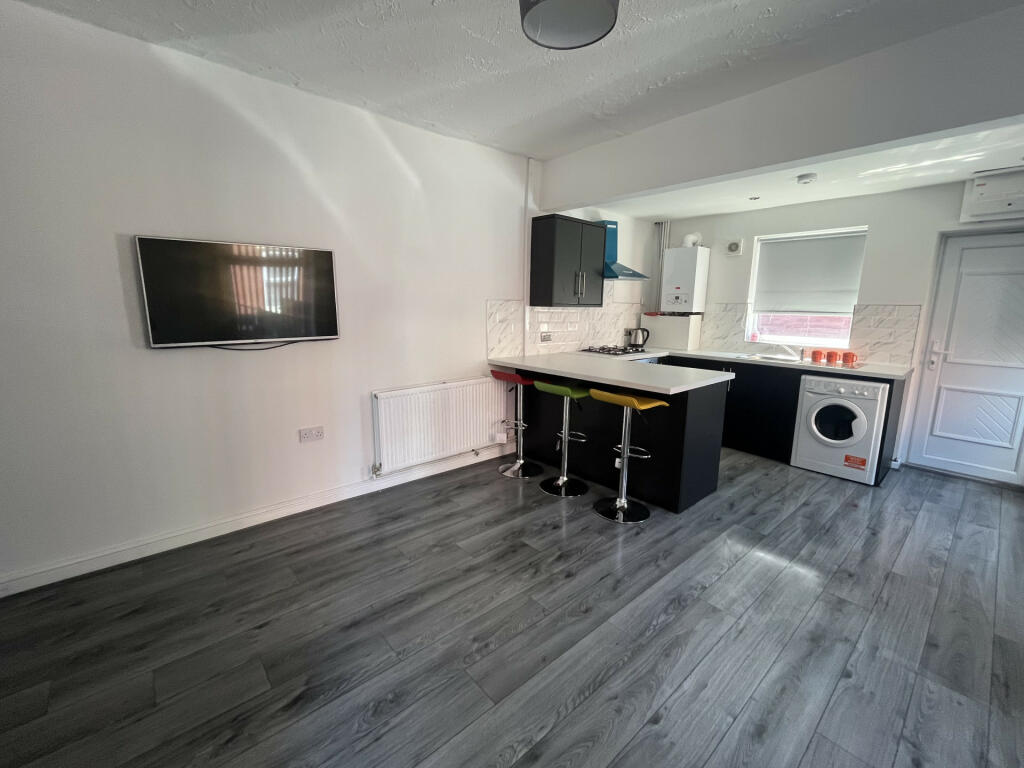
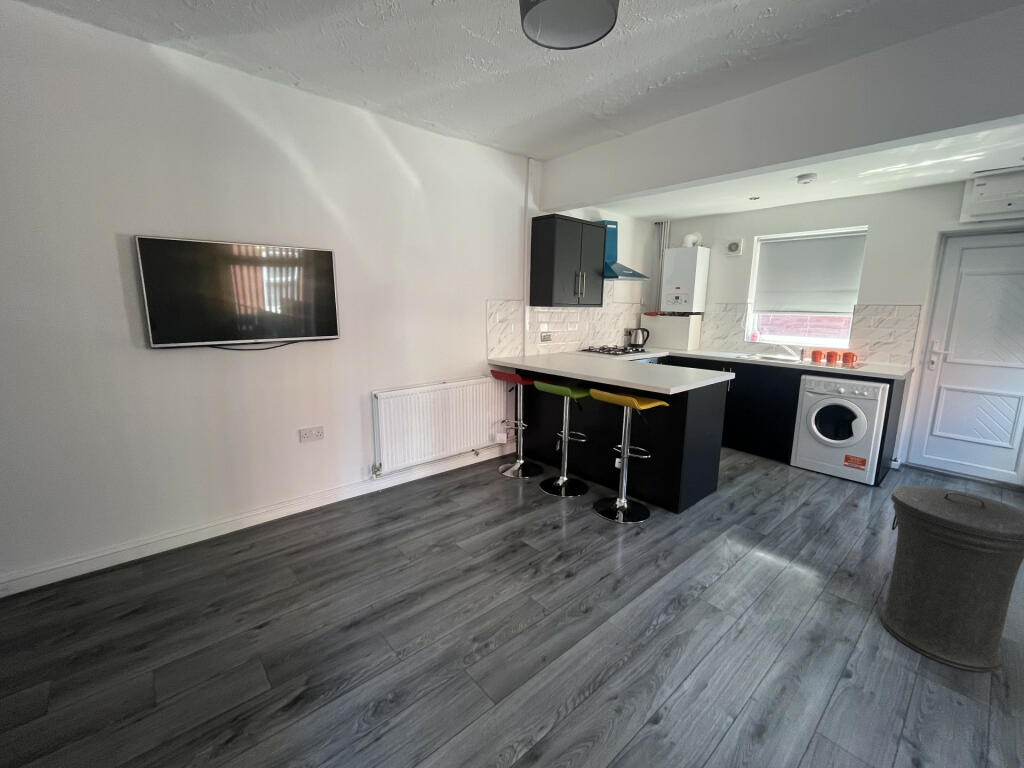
+ trash can (950, 567)
